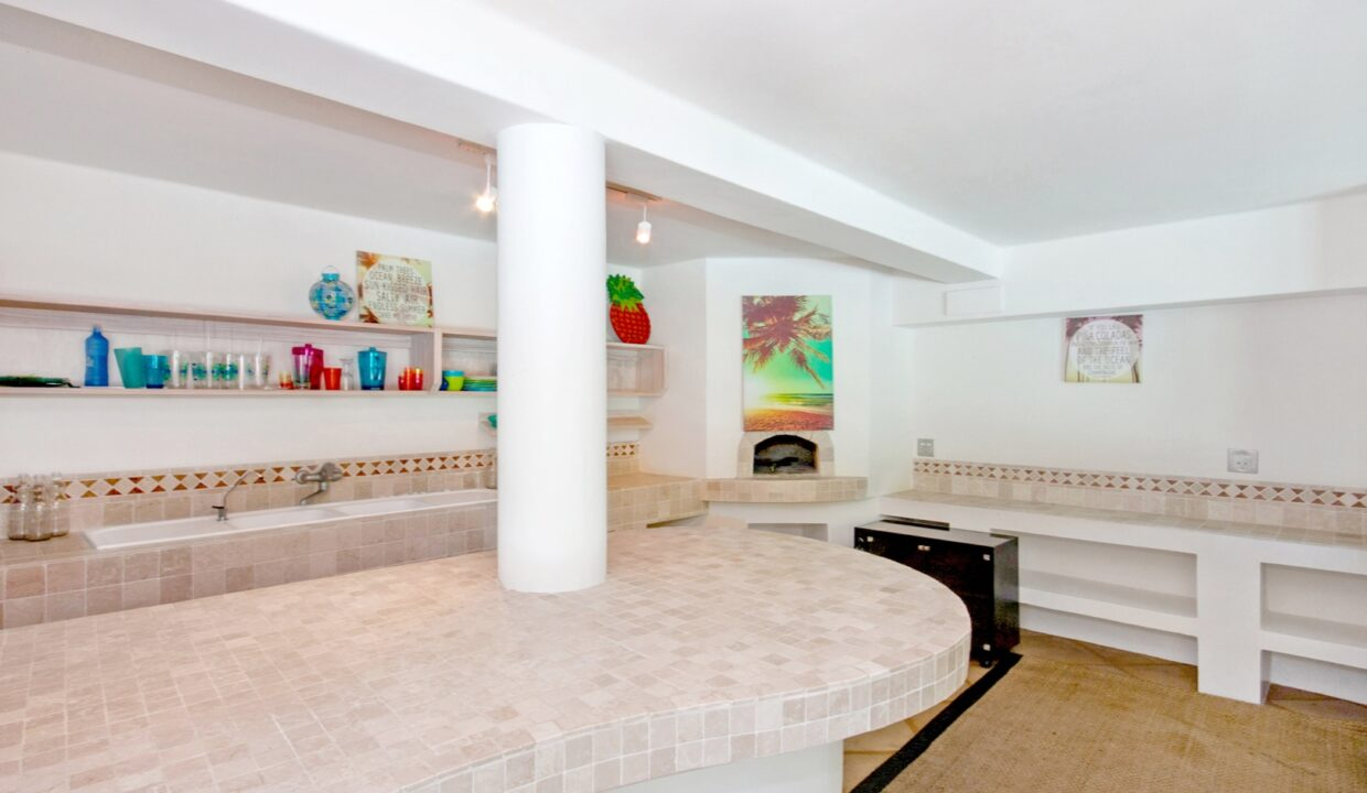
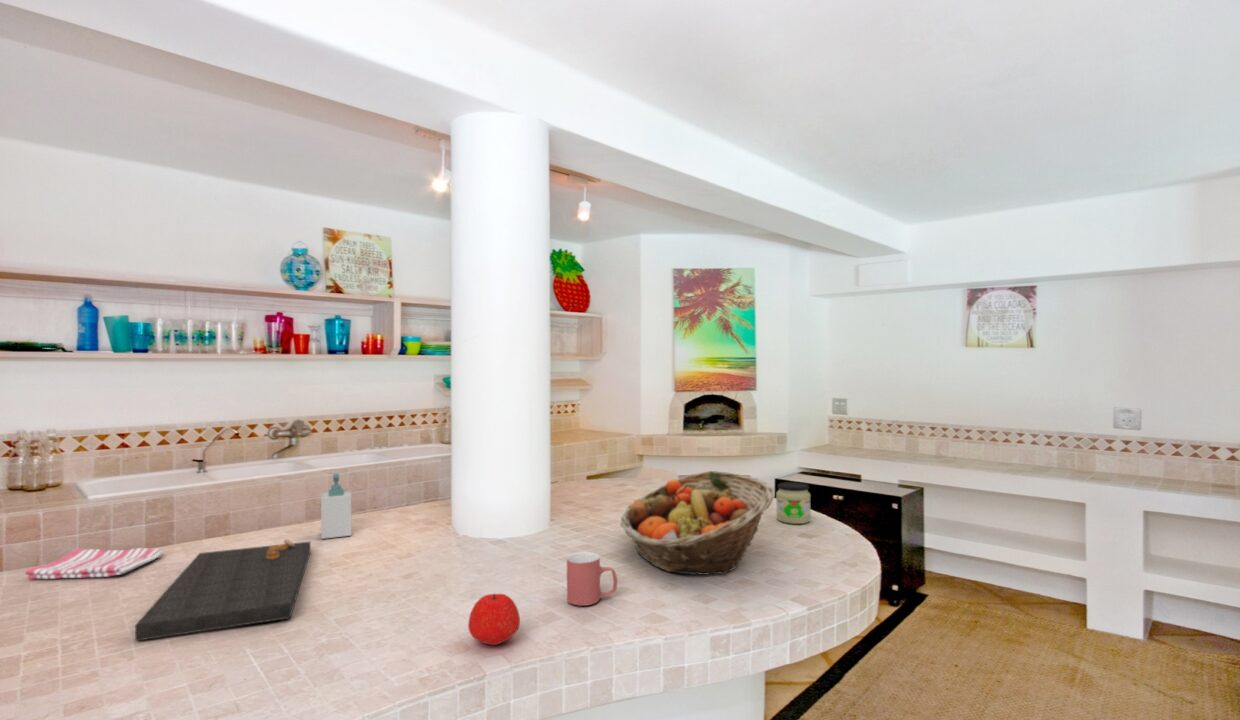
+ cutting board (239, 575)
+ fruit basket (695, 517)
+ soap bottle (336, 504)
+ dish towel (98, 561)
+ mug (592, 577)
+ apple (494, 617)
+ jar (793, 502)
